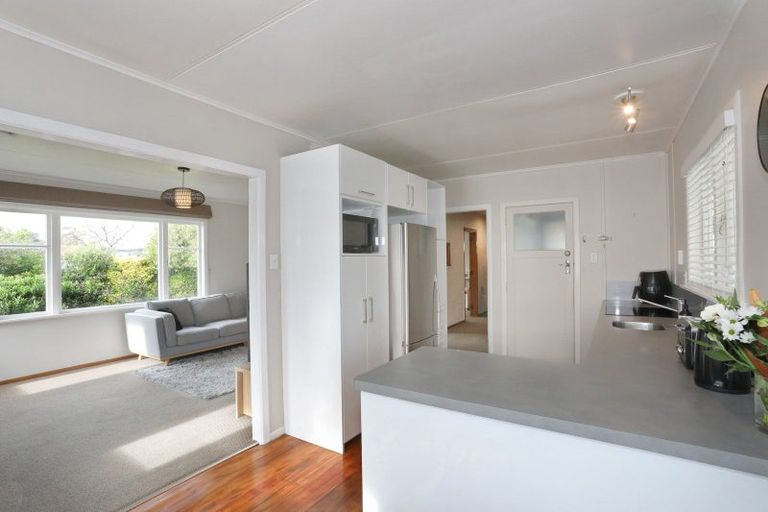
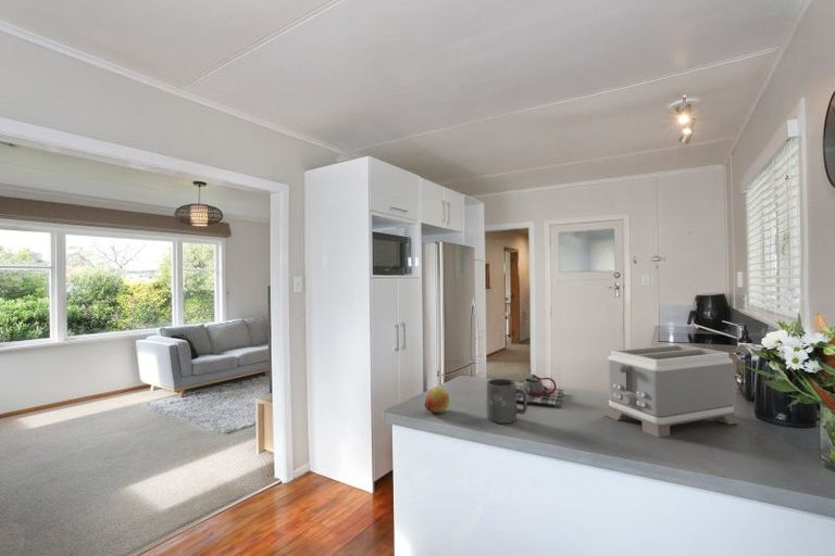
+ teapot (533, 386)
+ toaster (664, 386)
+ mug (507, 401)
+ fruit (437, 400)
